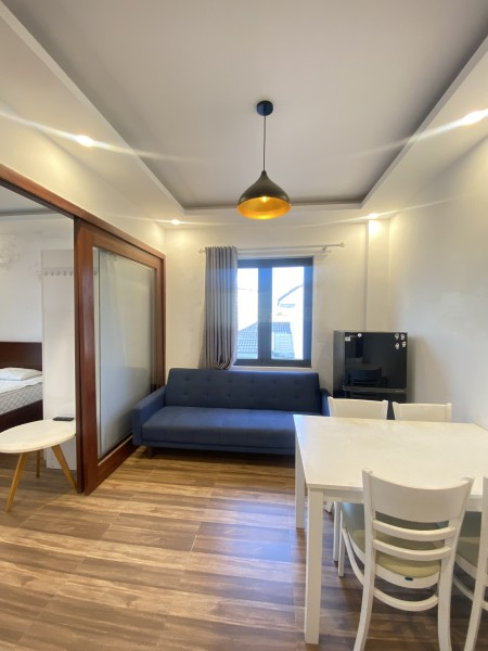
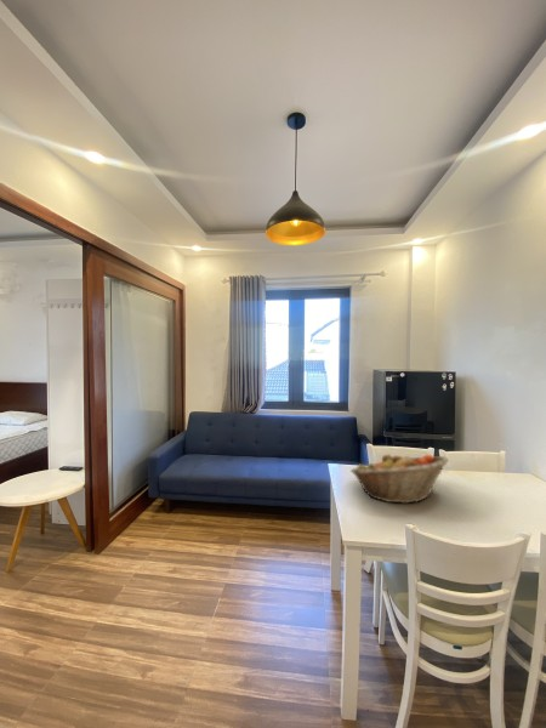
+ fruit basket (398, 472)
